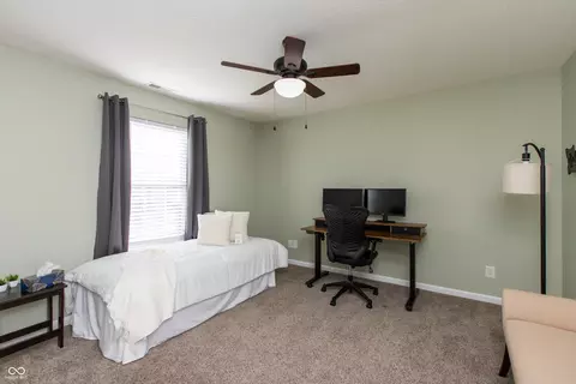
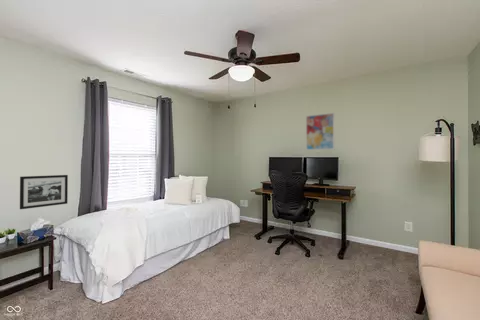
+ picture frame (45, 190)
+ wall art (319, 132)
